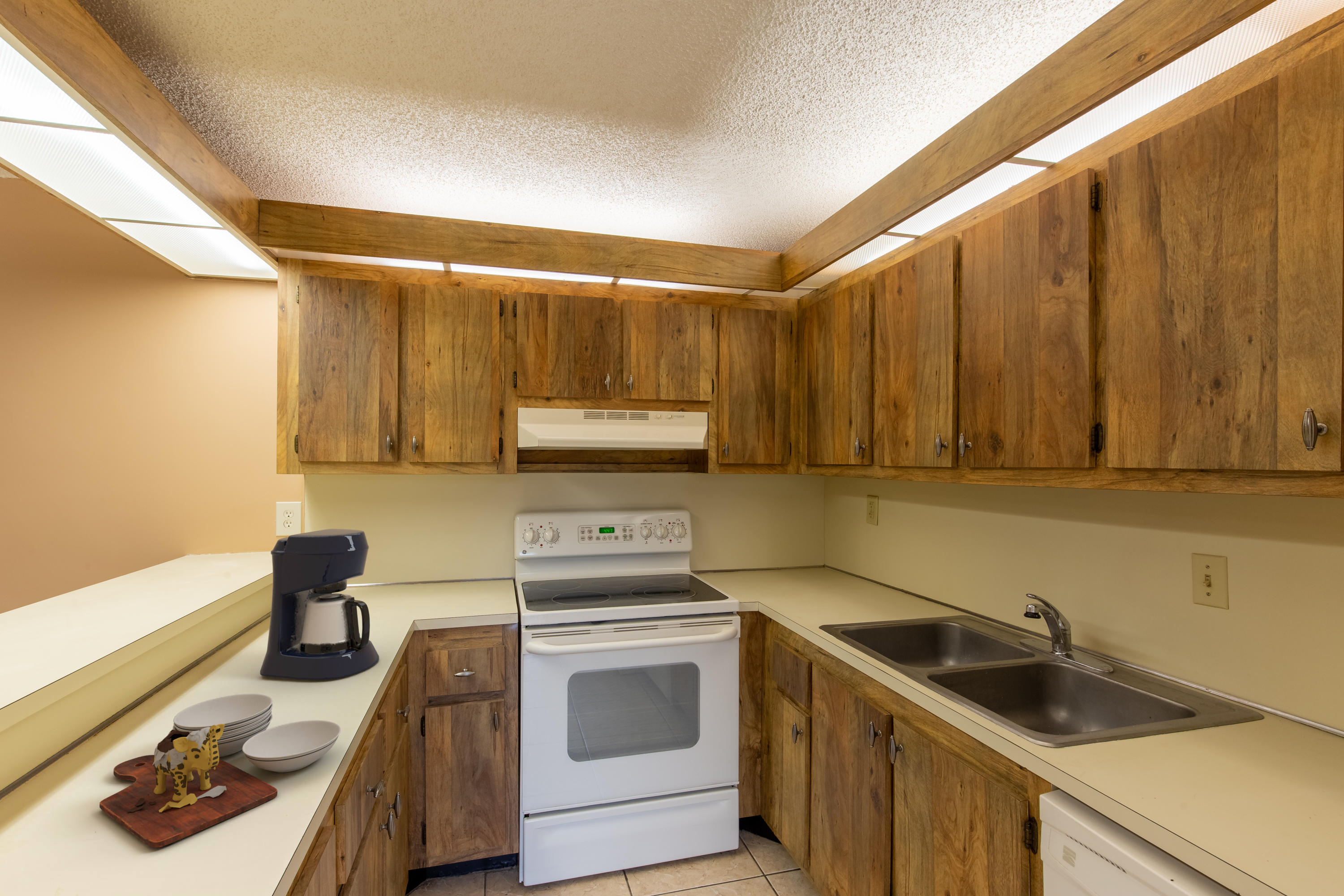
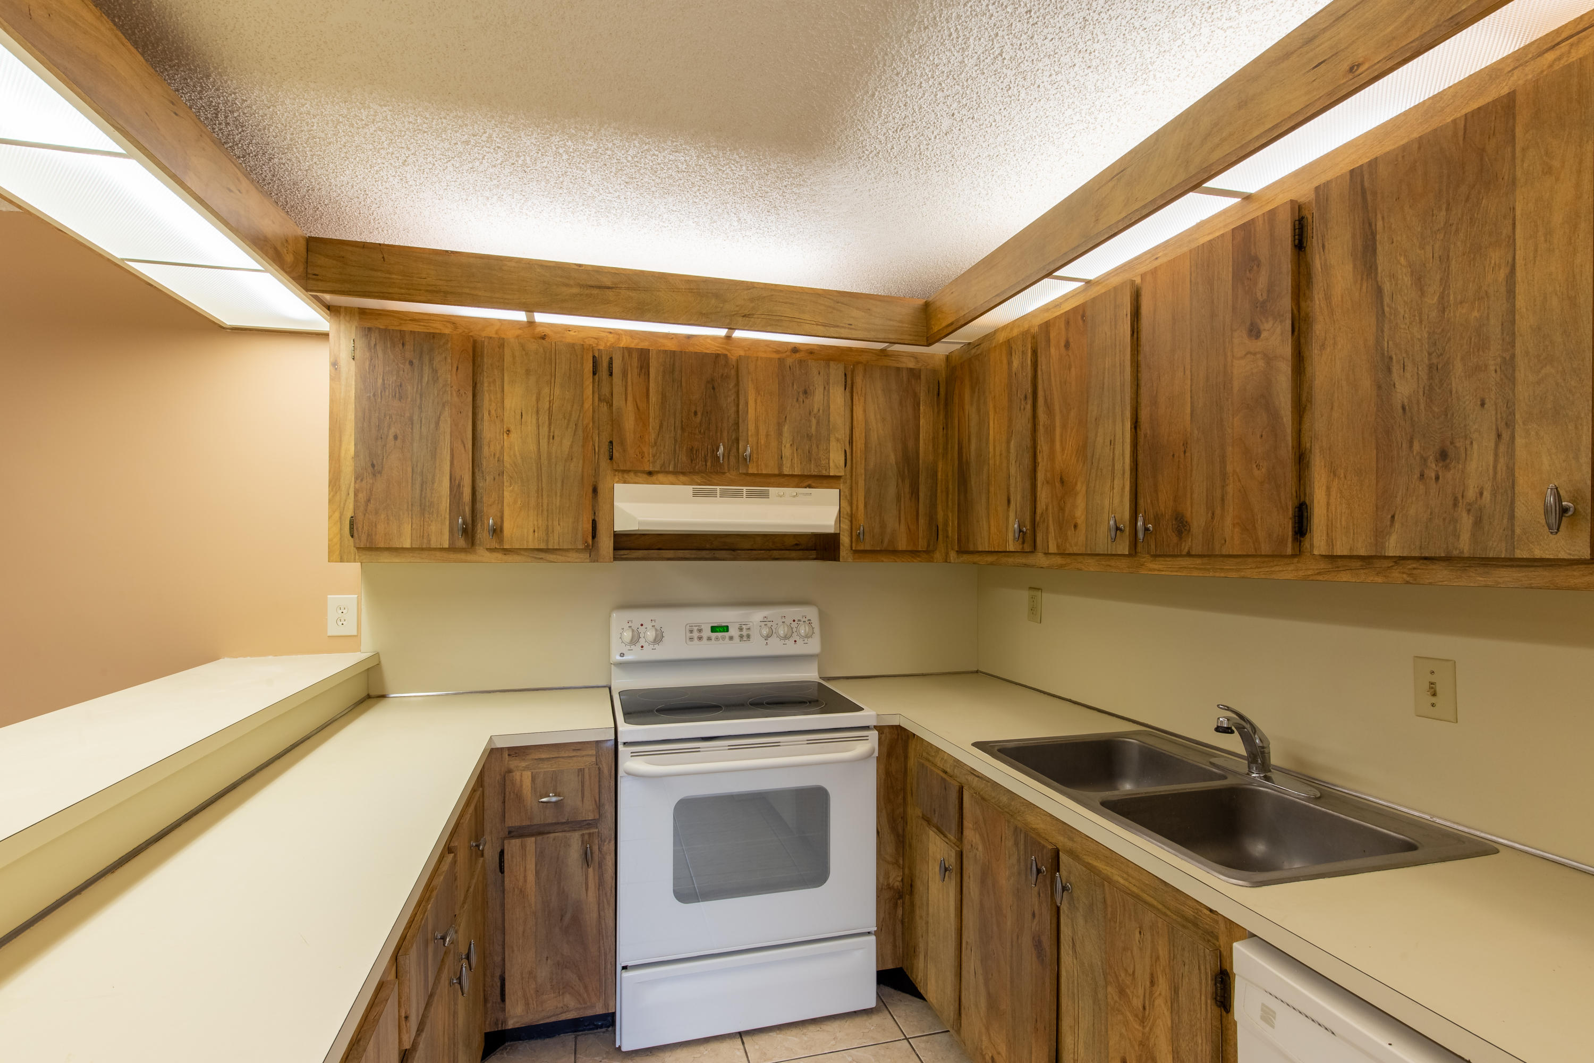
- coffee maker (324, 598)
- cutting board (227, 735)
